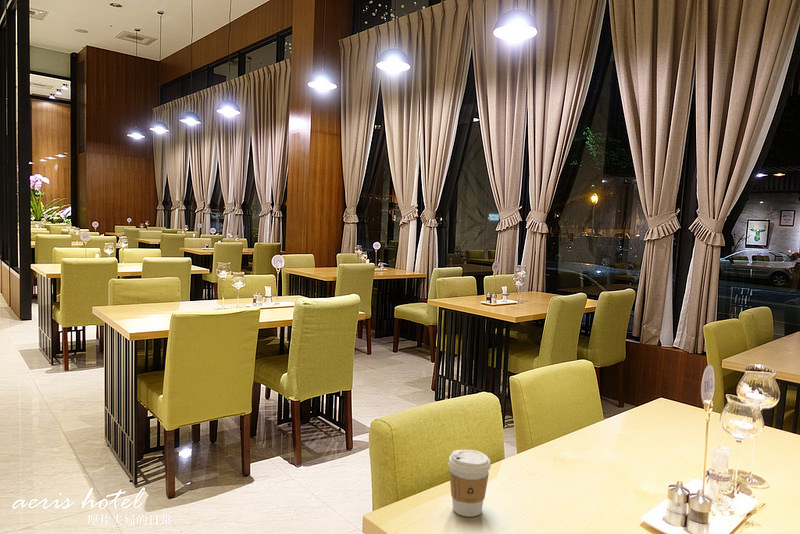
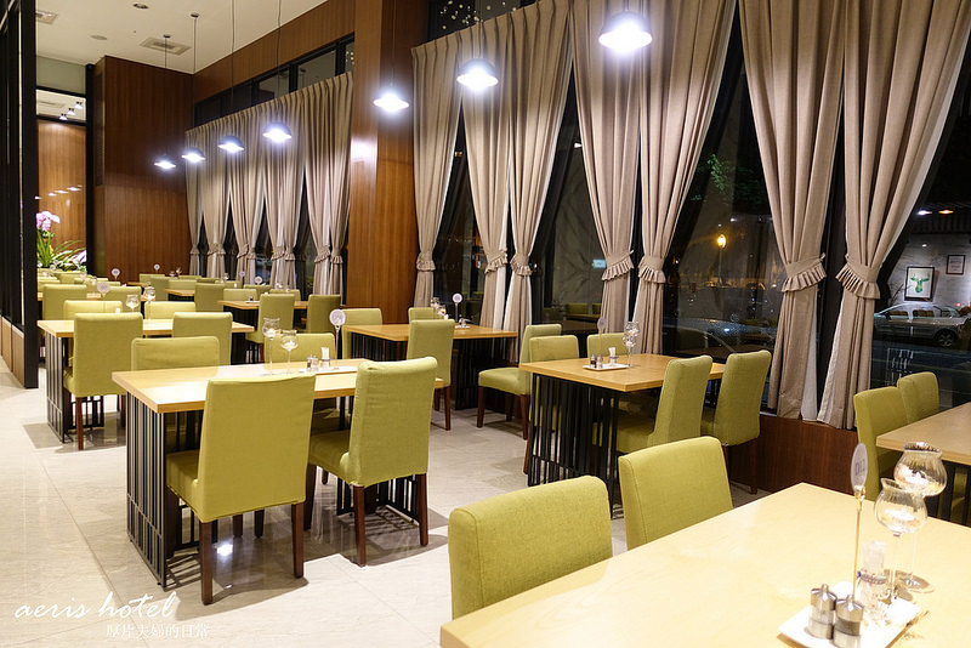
- coffee cup (468, 481)
